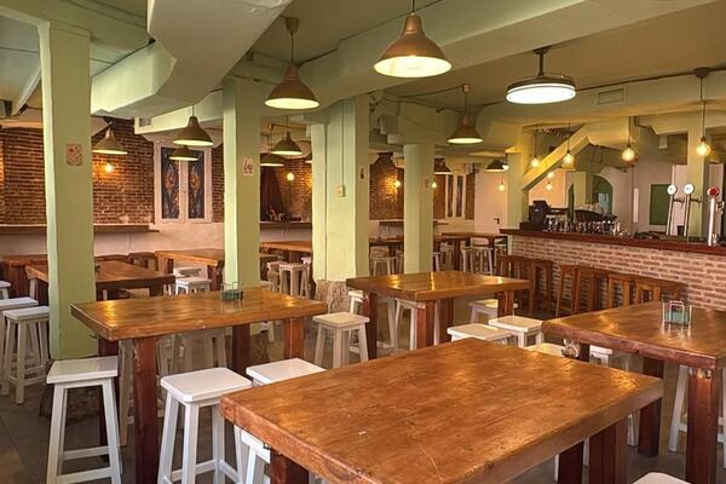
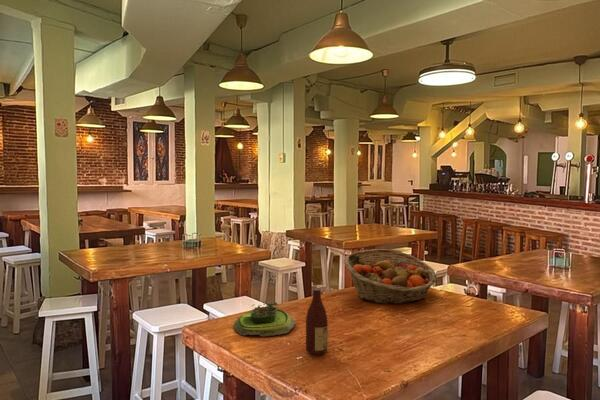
+ fruit basket (389, 275)
+ wine bottle (316, 309)
+ plant pot (264, 315)
